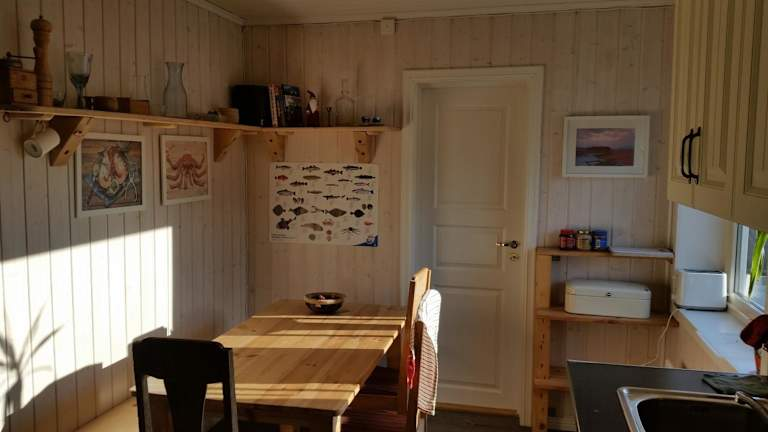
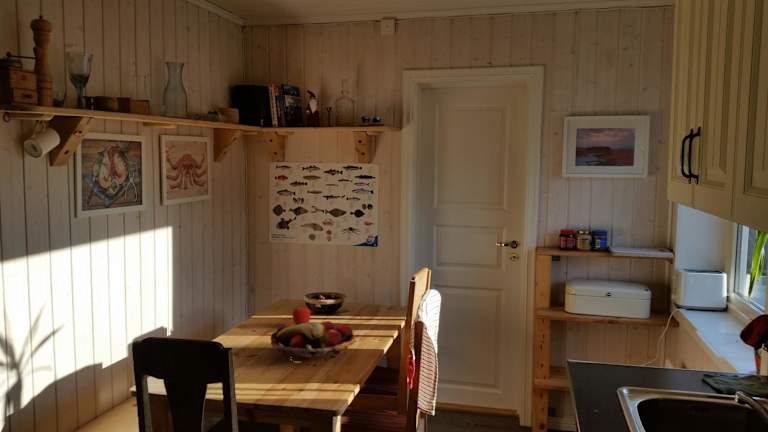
+ fruit basket (313, 337)
+ apple (301, 315)
